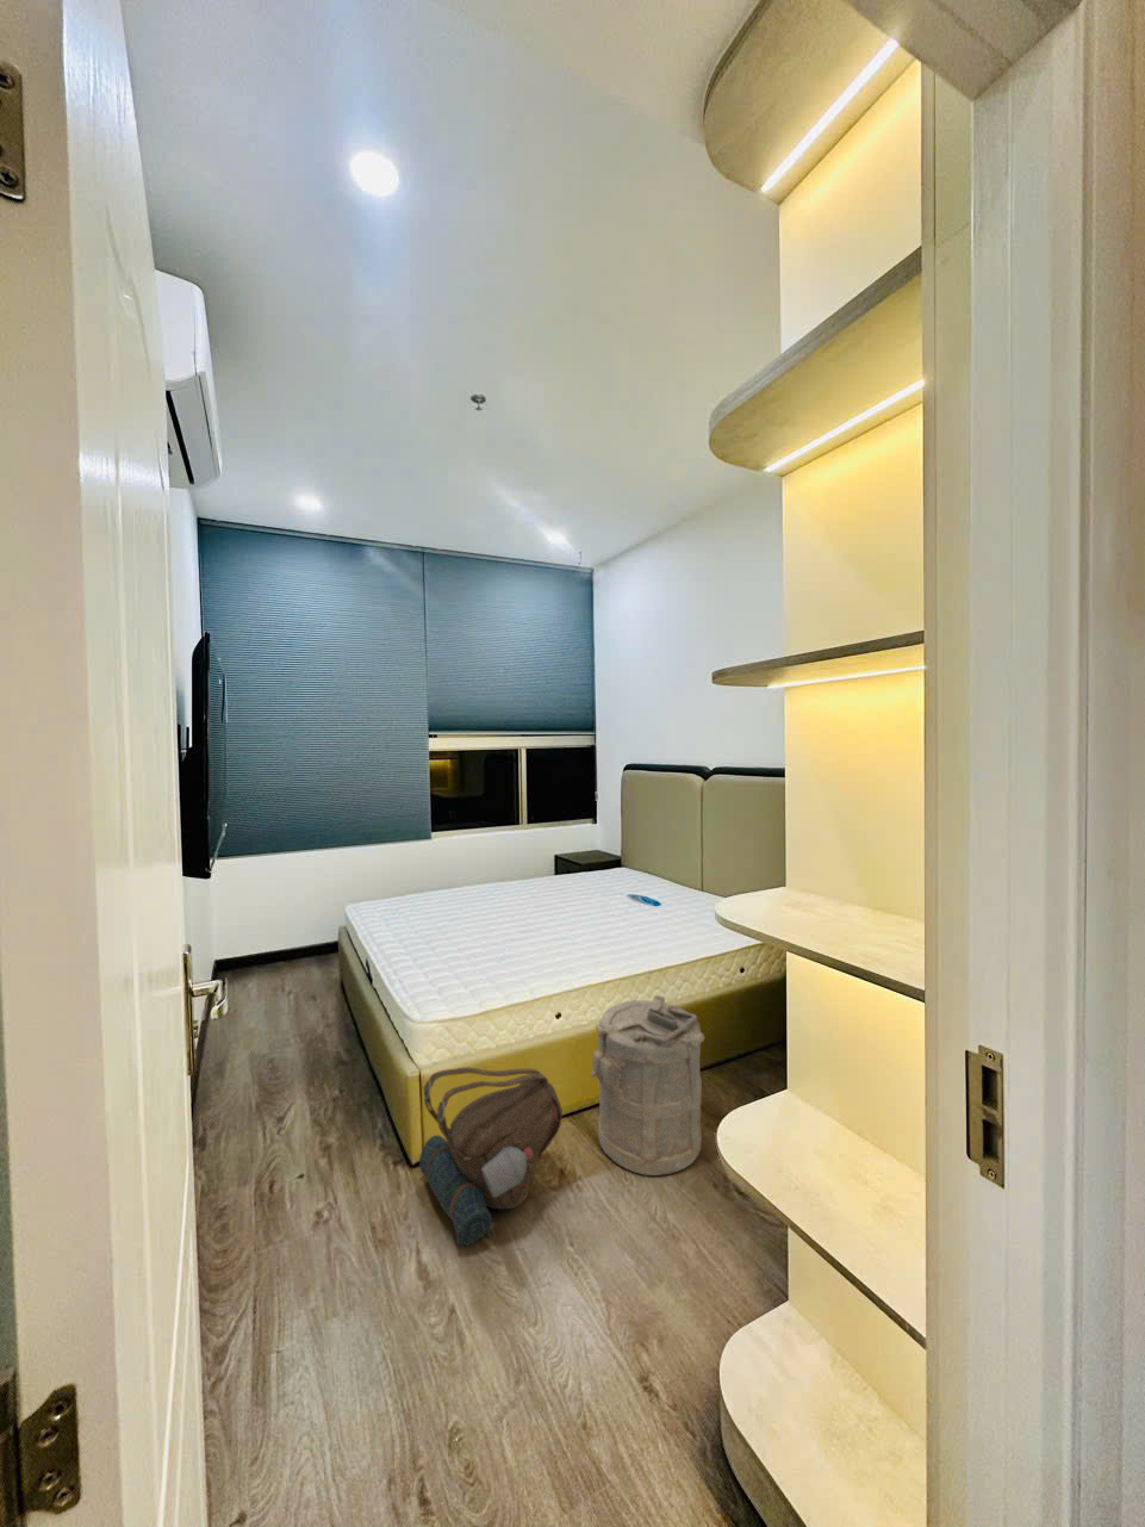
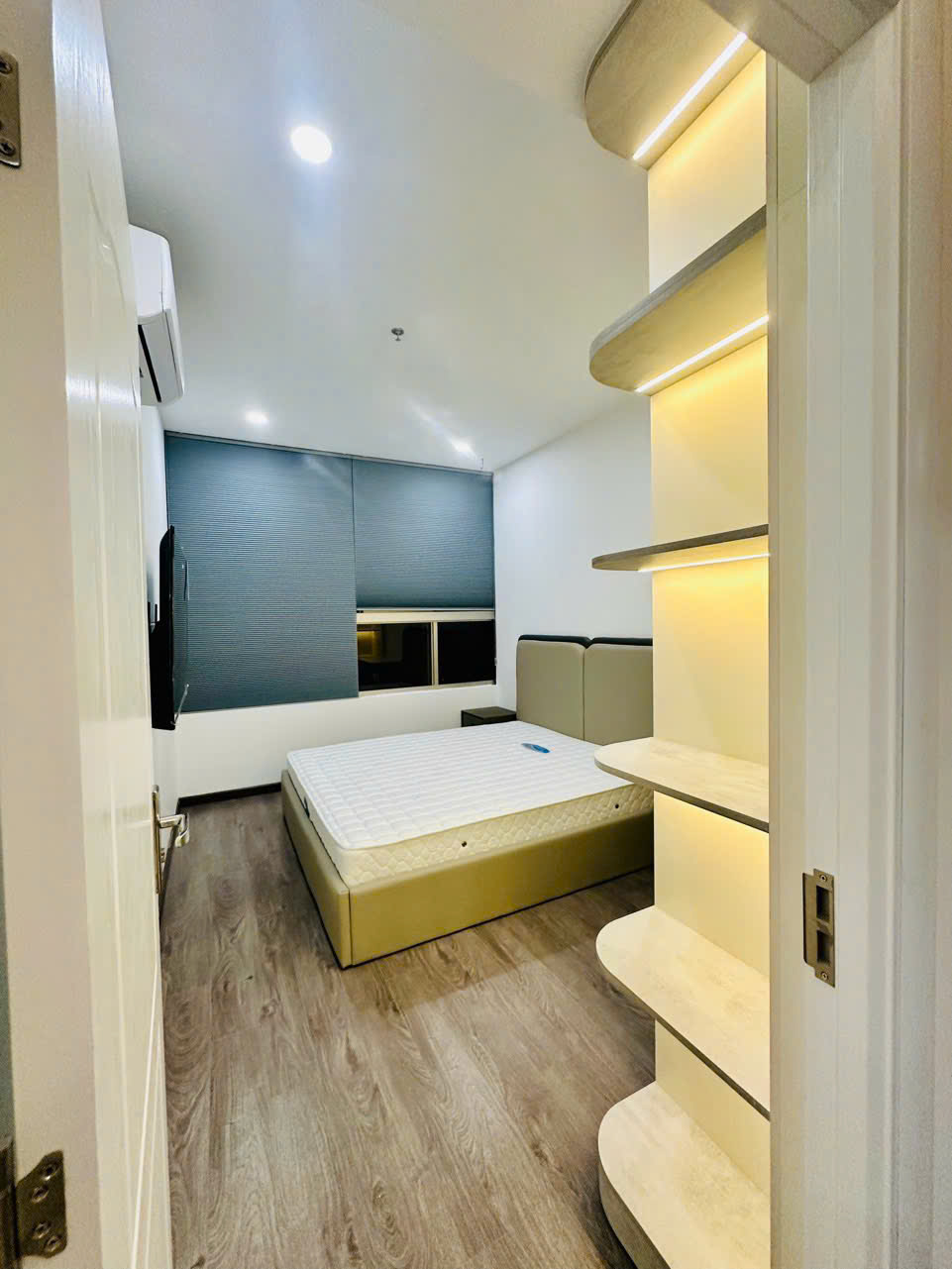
- backpack (496, 1129)
- laundry hamper (643, 1076)
